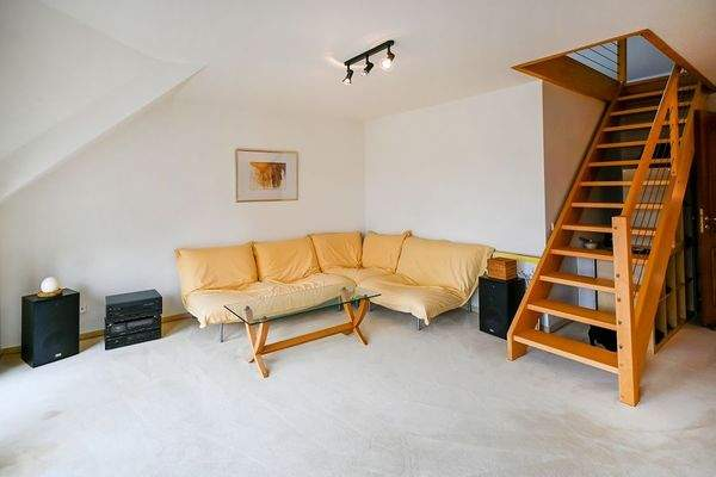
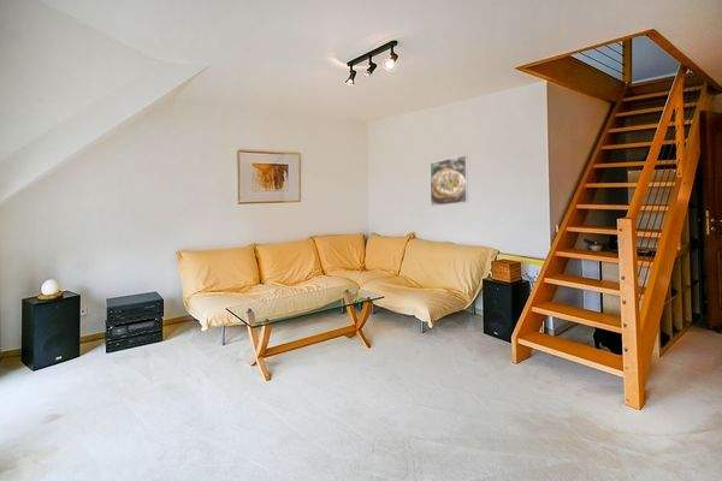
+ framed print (448, 182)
